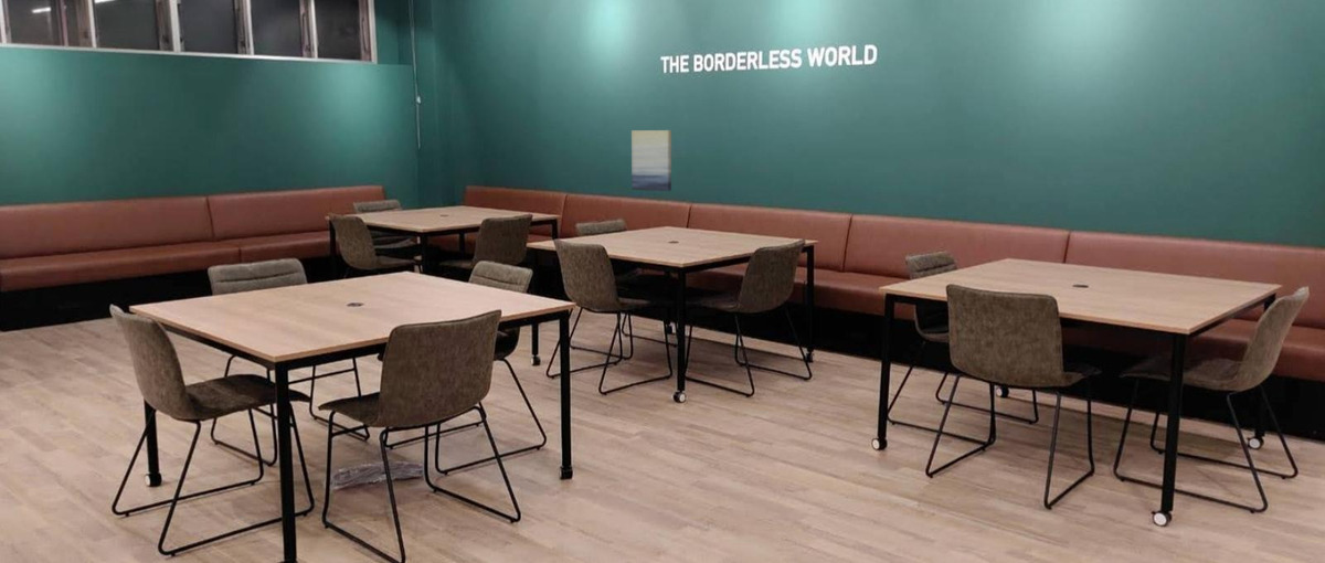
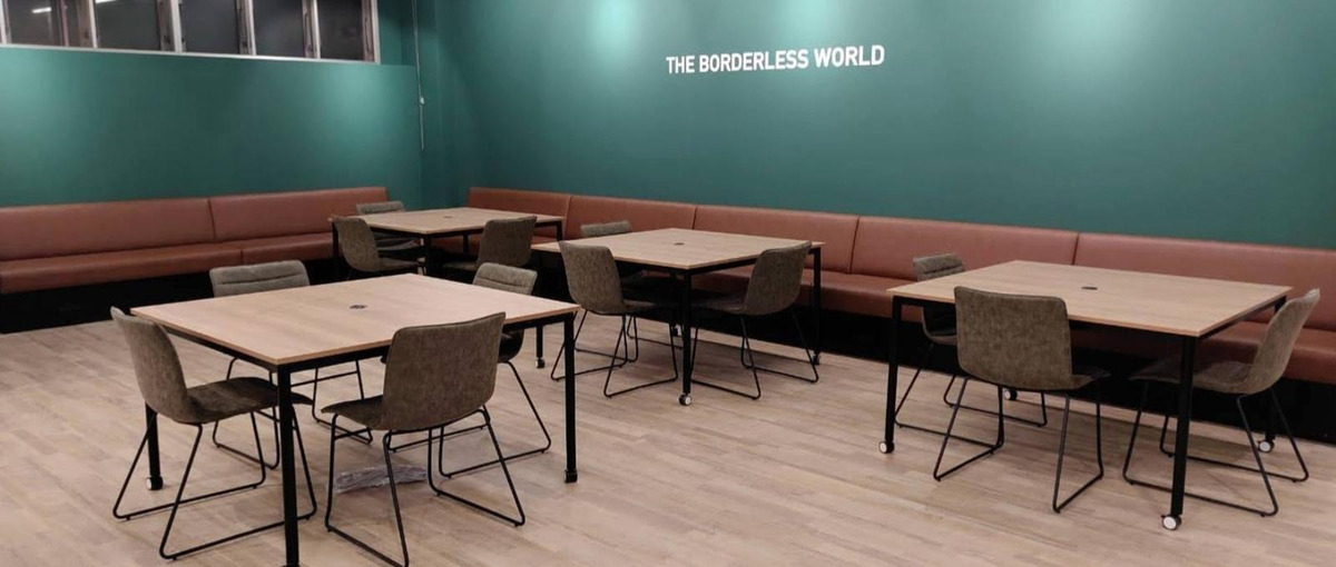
- wall art (650, 160)
